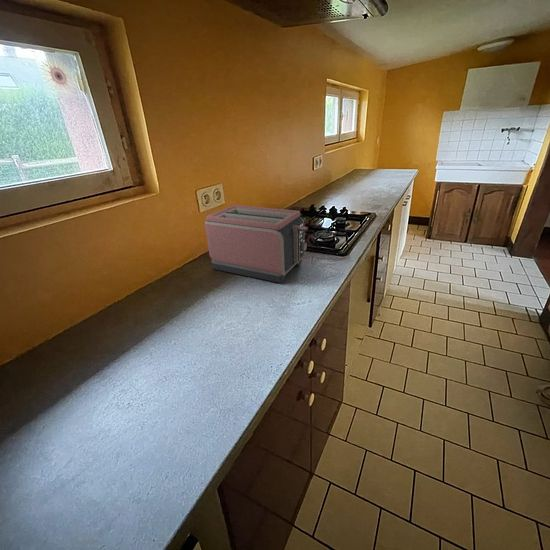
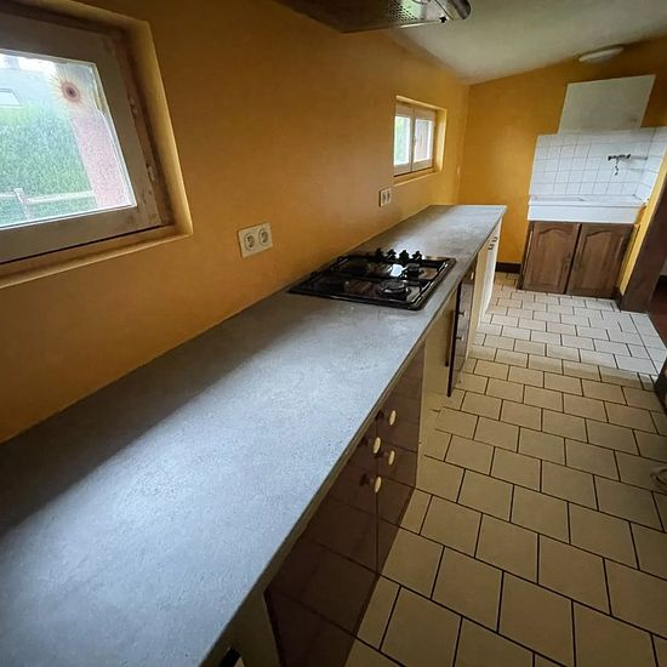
- toaster (260, 241)
